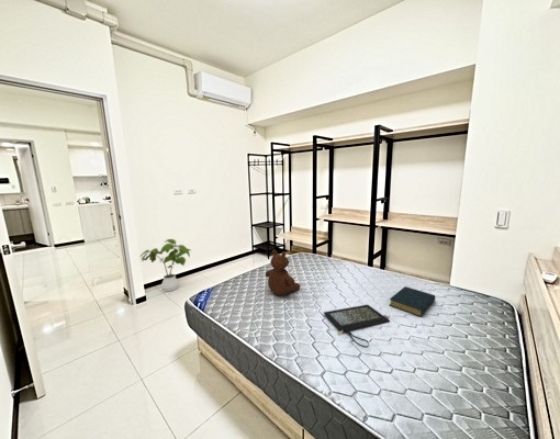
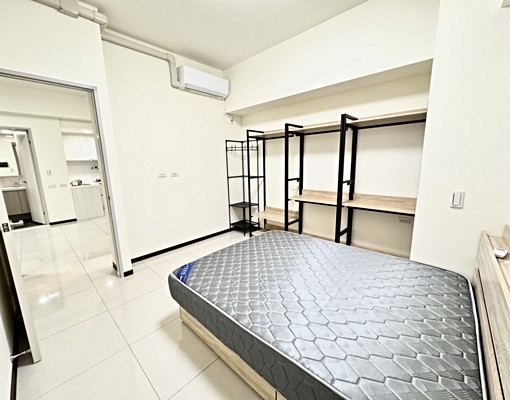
- hardback book (412, 300)
- house plant (172, 263)
- clutch bag (354, 317)
- teddy bear (283, 270)
